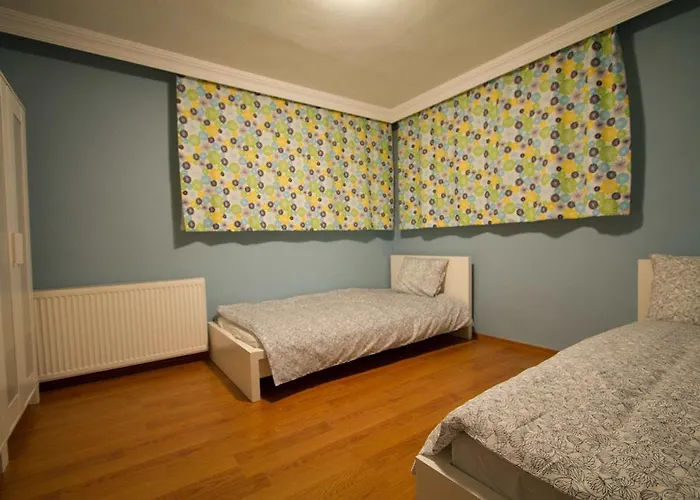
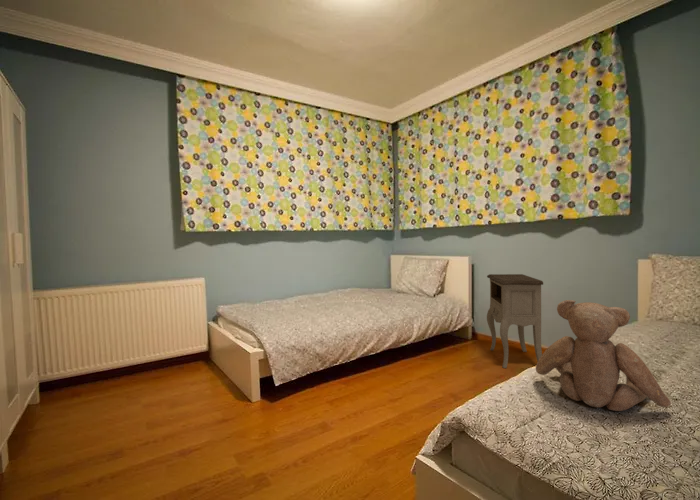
+ teddy bear (596, 347)
+ nightstand (512, 318)
